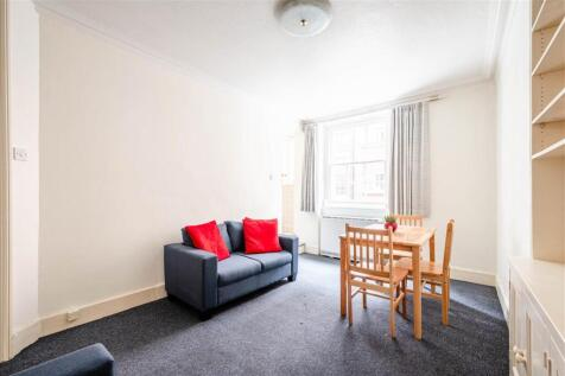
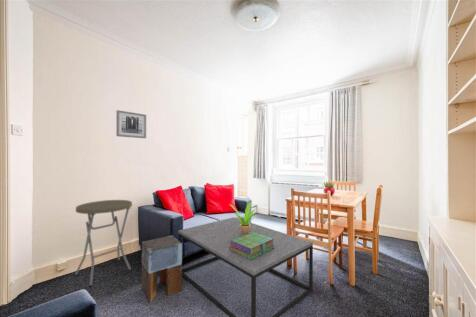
+ potted plant (246, 218)
+ wall art (132, 125)
+ coffee table (240, 258)
+ stack of books (252, 244)
+ stool (161, 265)
+ side table (103, 227)
